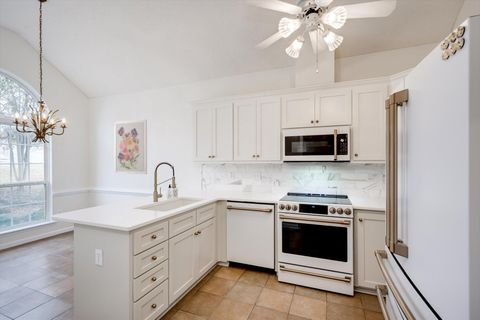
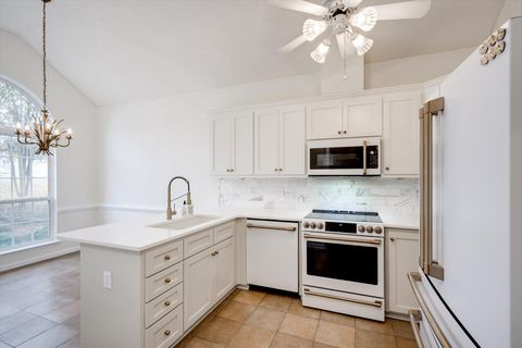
- wall art (130, 147)
